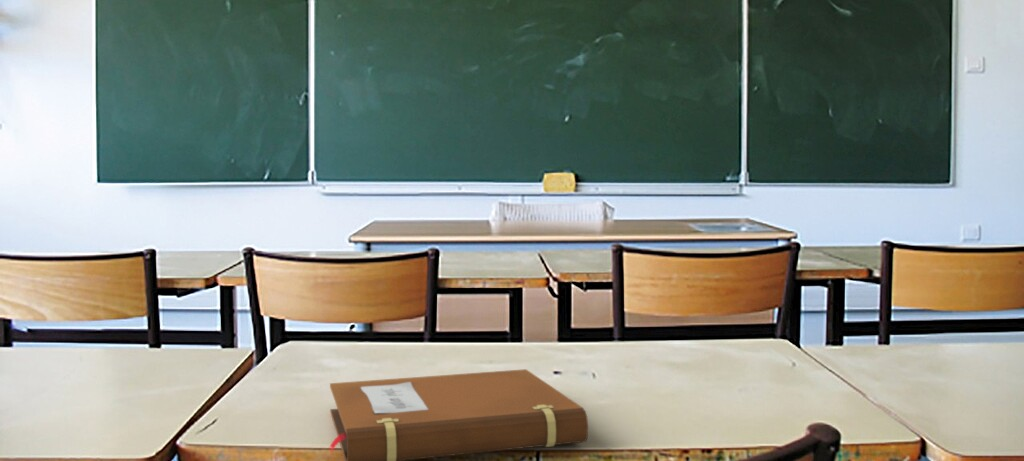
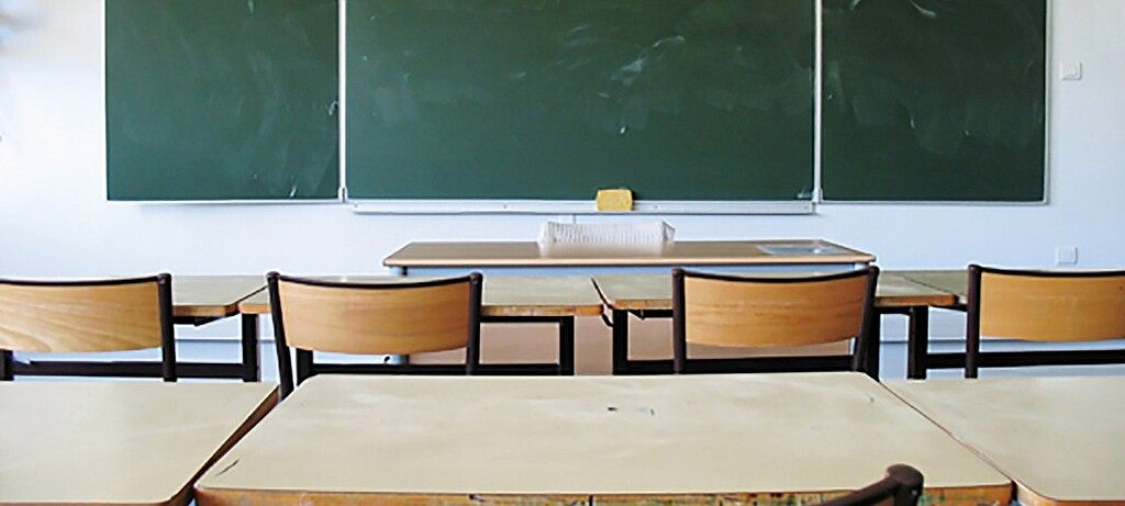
- notebook (444, 412)
